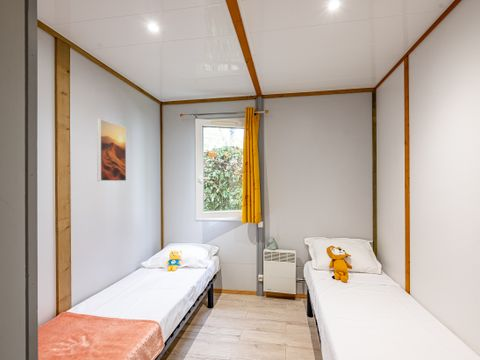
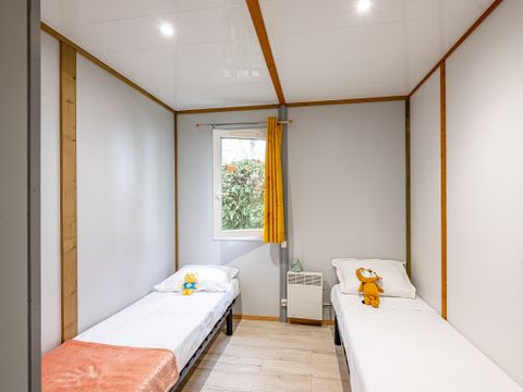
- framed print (112, 152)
